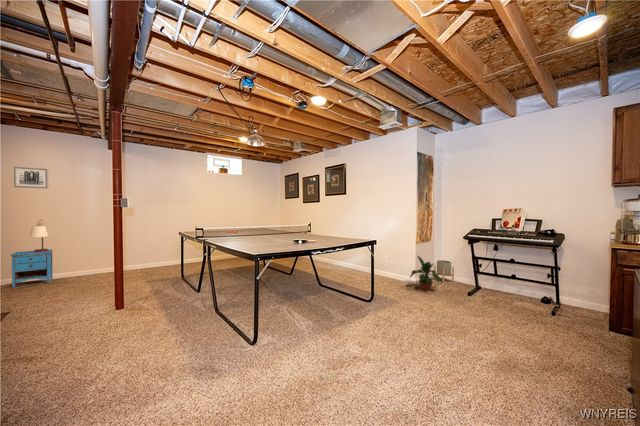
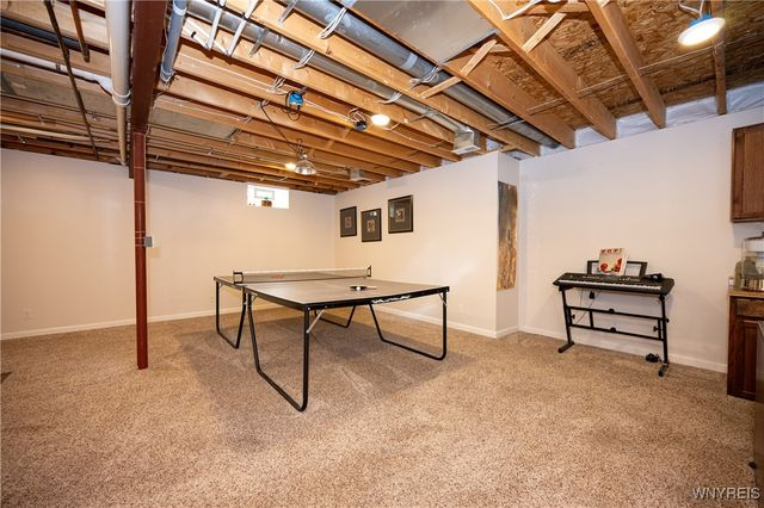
- wall art (31, 177)
- lamp (39, 235)
- planter (443, 270)
- nightstand (33, 267)
- potted plant (426, 272)
